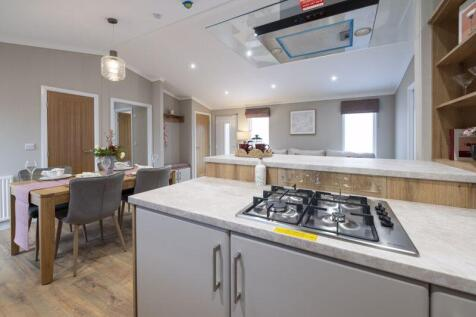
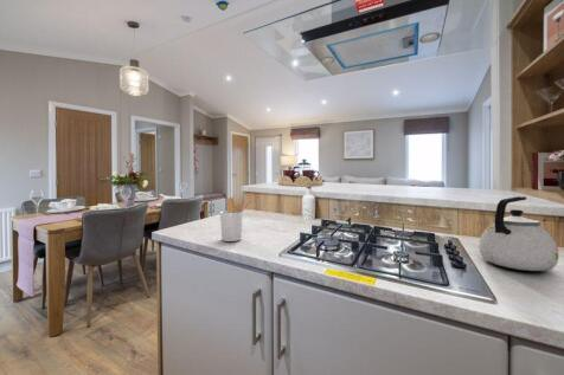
+ utensil holder (237, 218)
+ kettle (515, 231)
